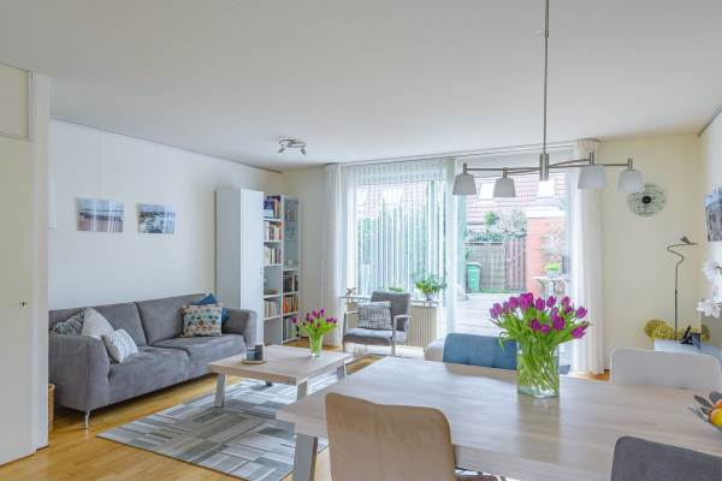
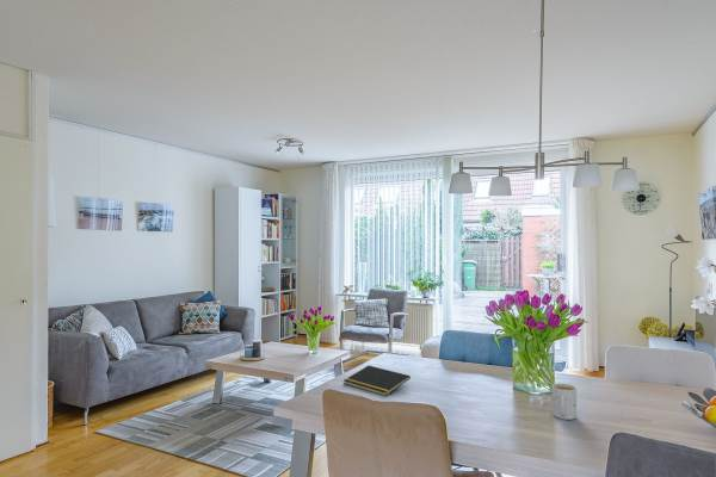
+ notepad (376, 379)
+ mug (563, 402)
